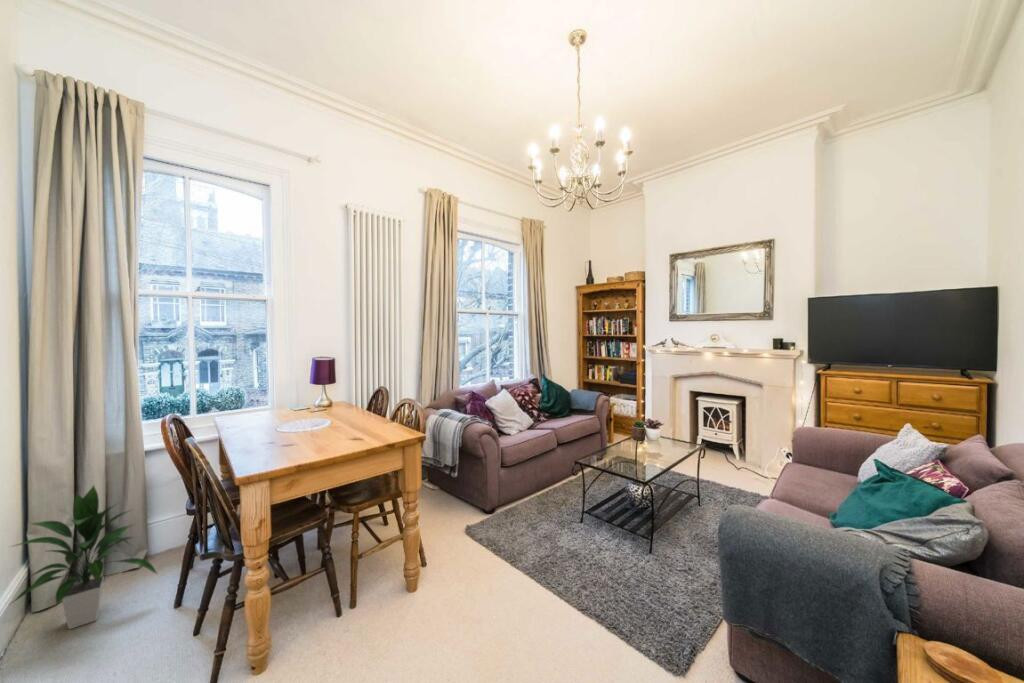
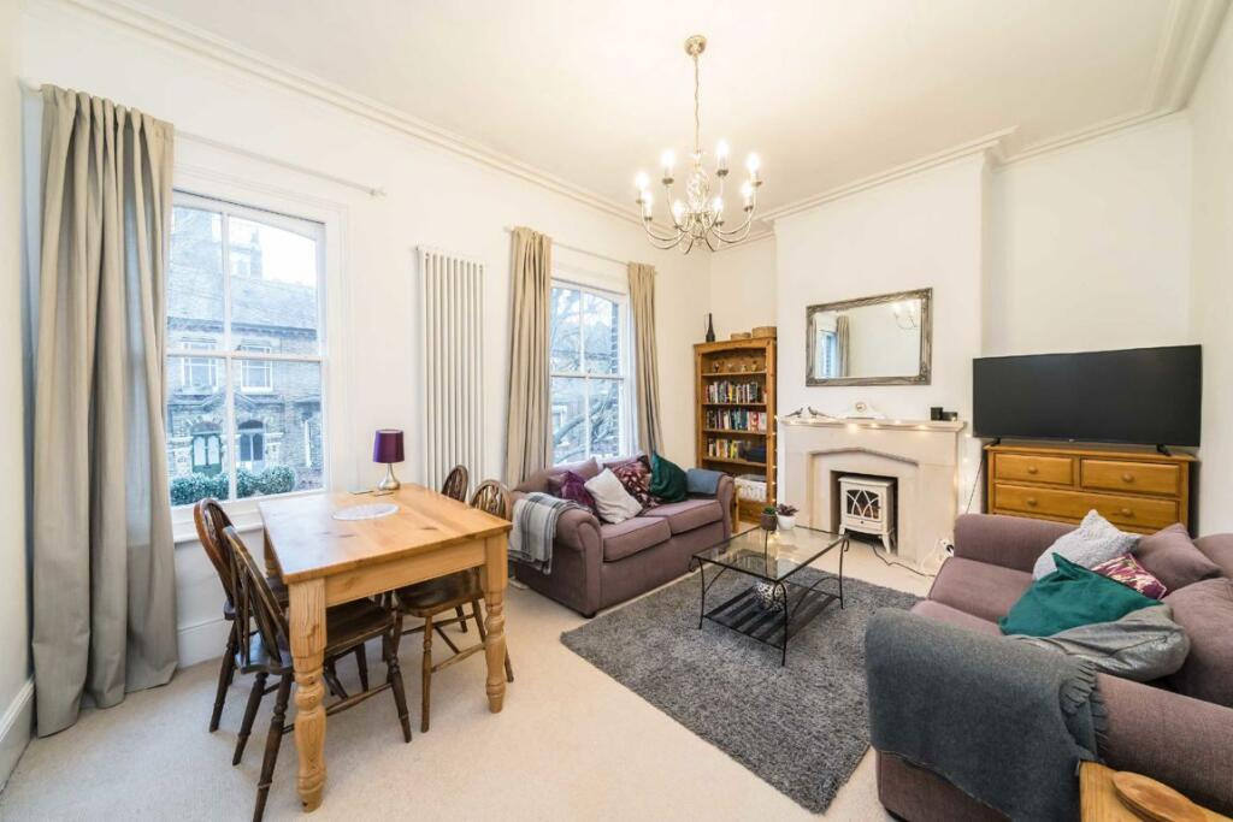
- indoor plant (89, 556)
